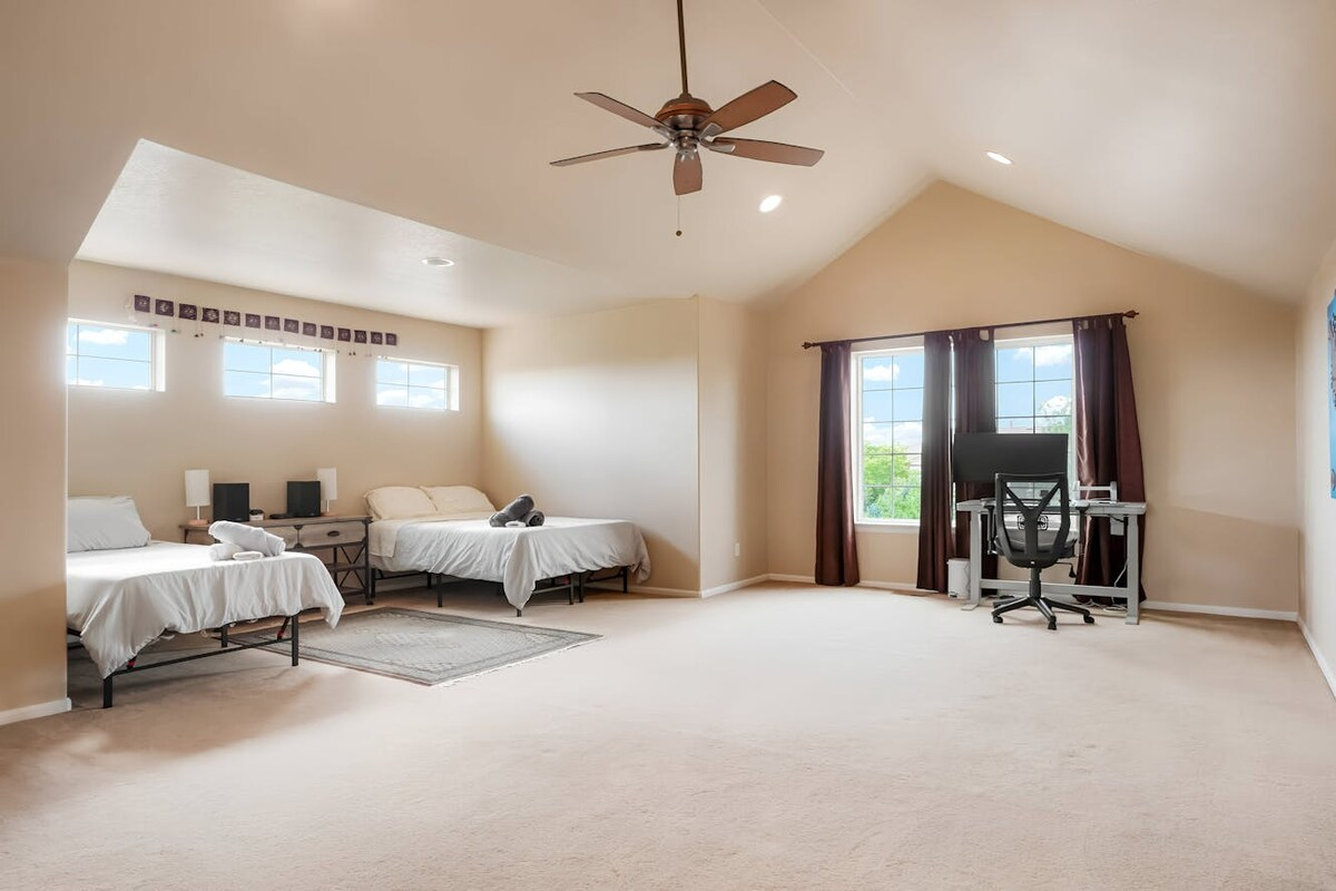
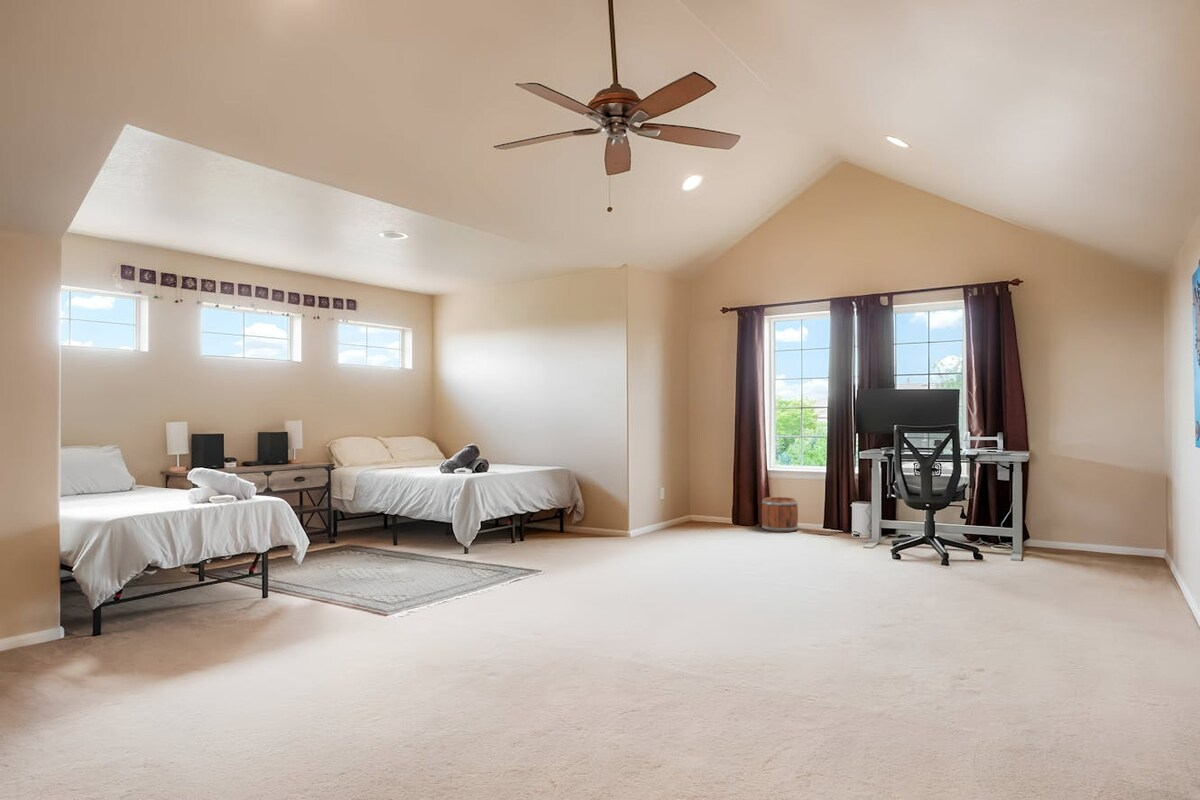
+ bucket (779, 514)
